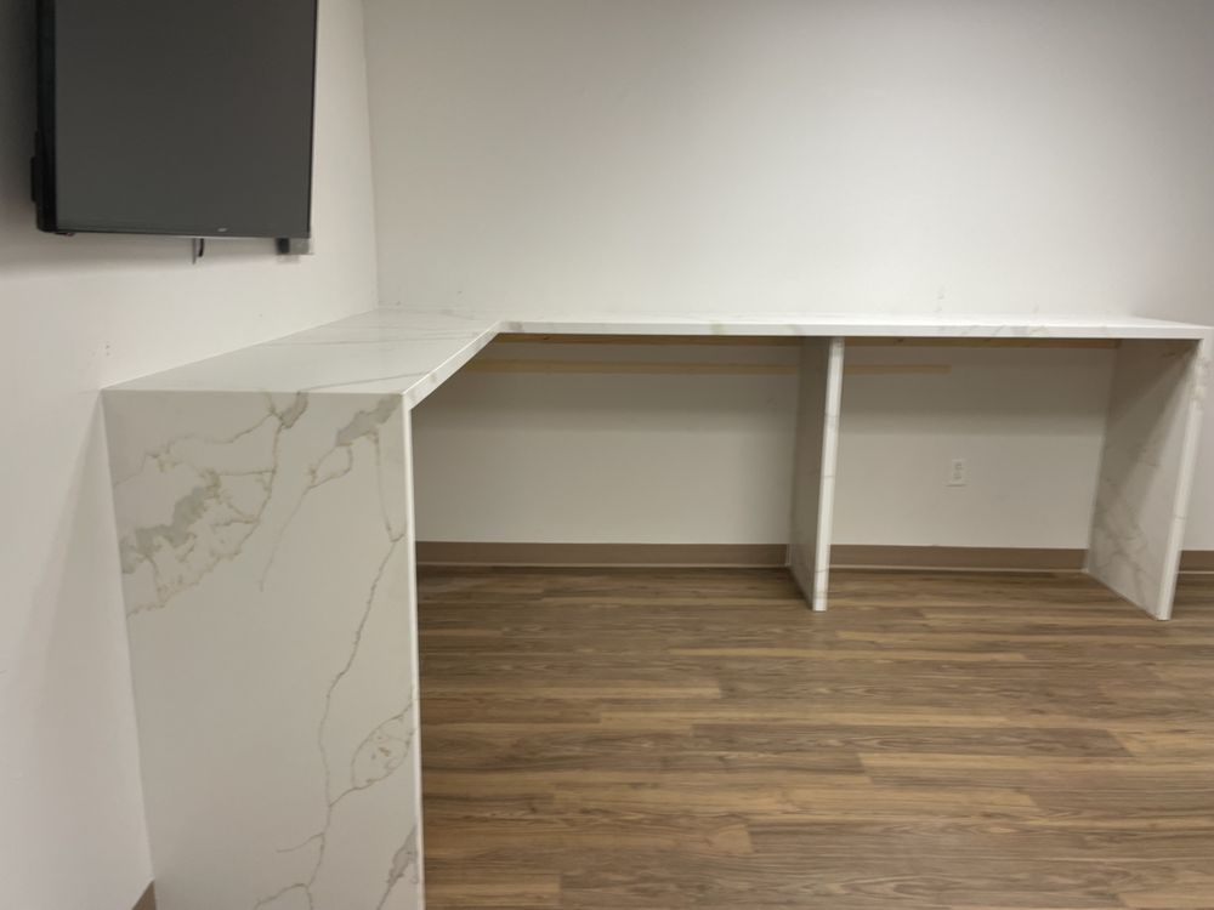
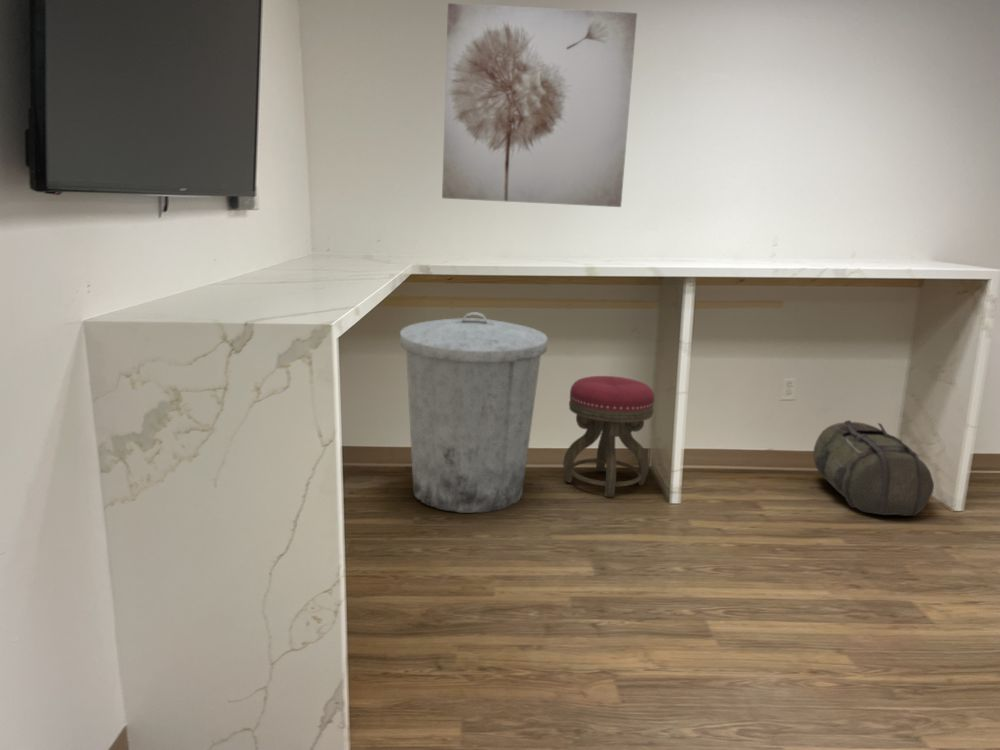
+ stool (608, 432)
+ trash can (471, 404)
+ backpack (872, 462)
+ wall art (536, 108)
